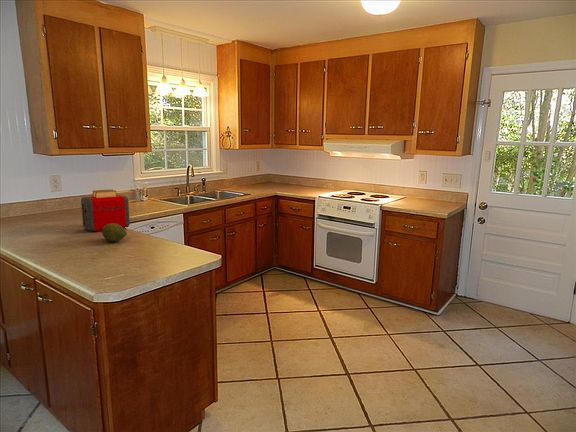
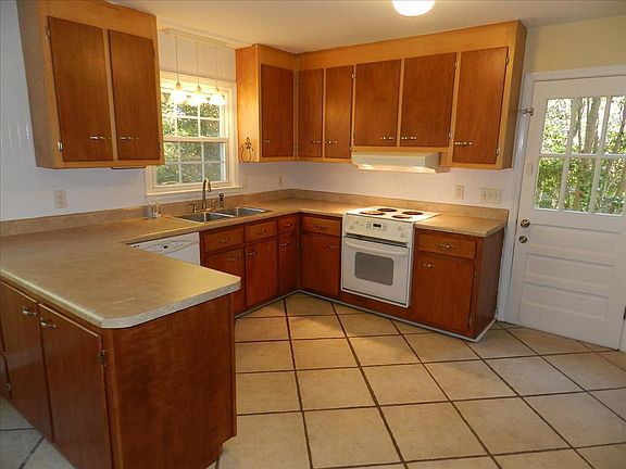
- toaster (105, 209)
- fruit (113, 232)
